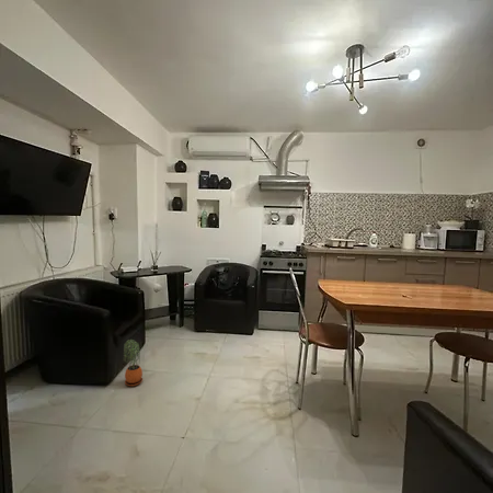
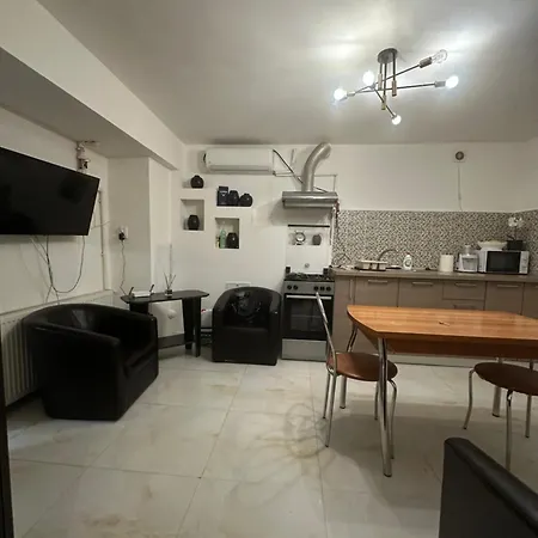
- potted plant (131, 362)
